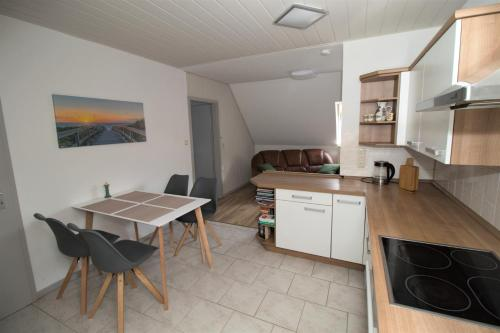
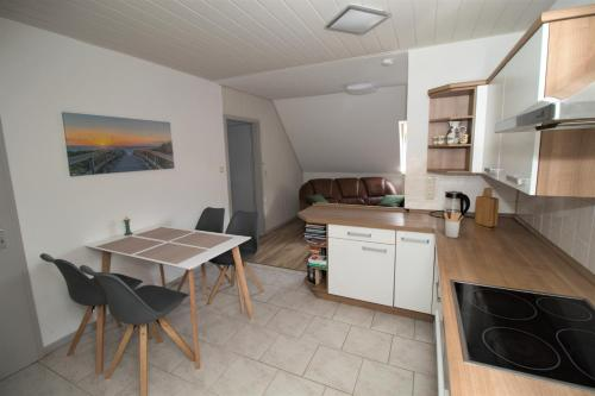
+ utensil holder (453, 224)
